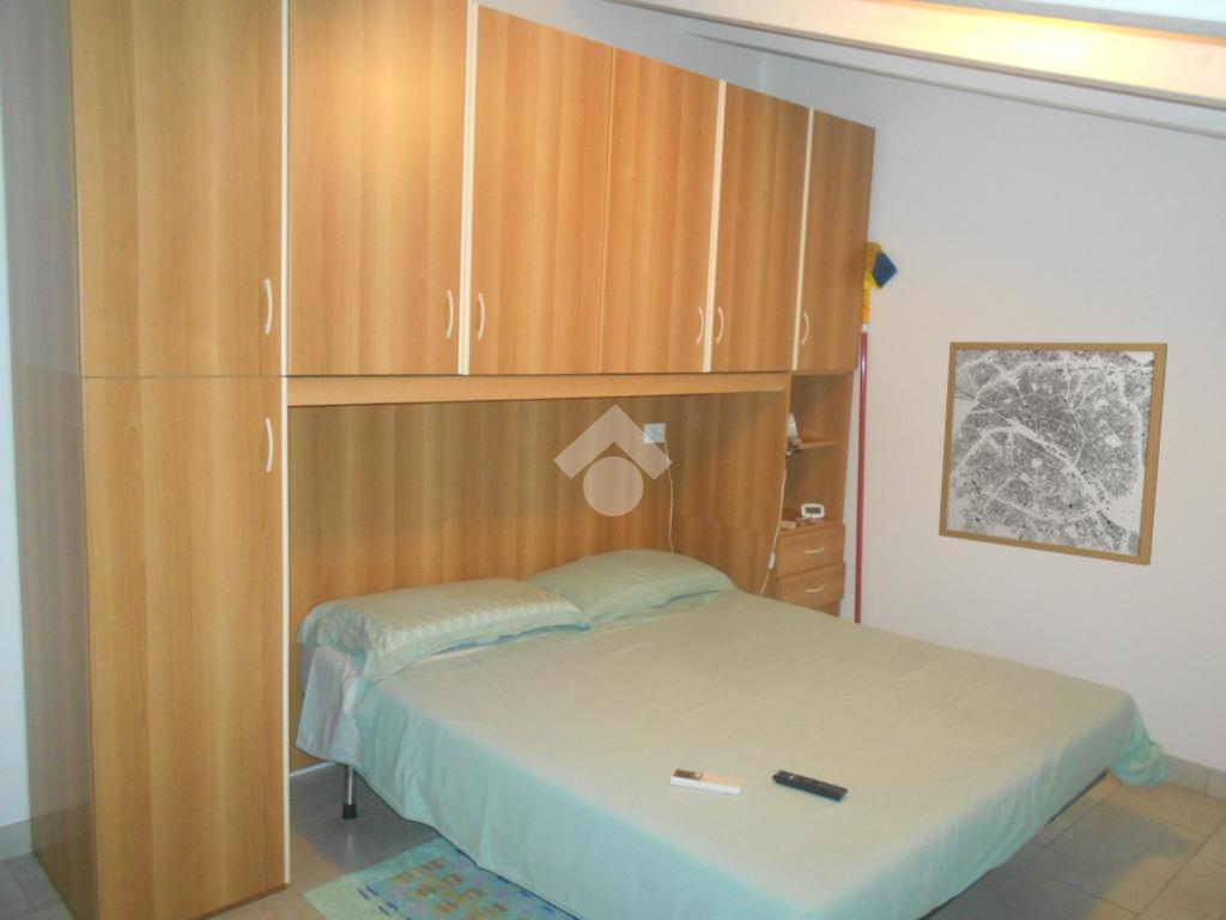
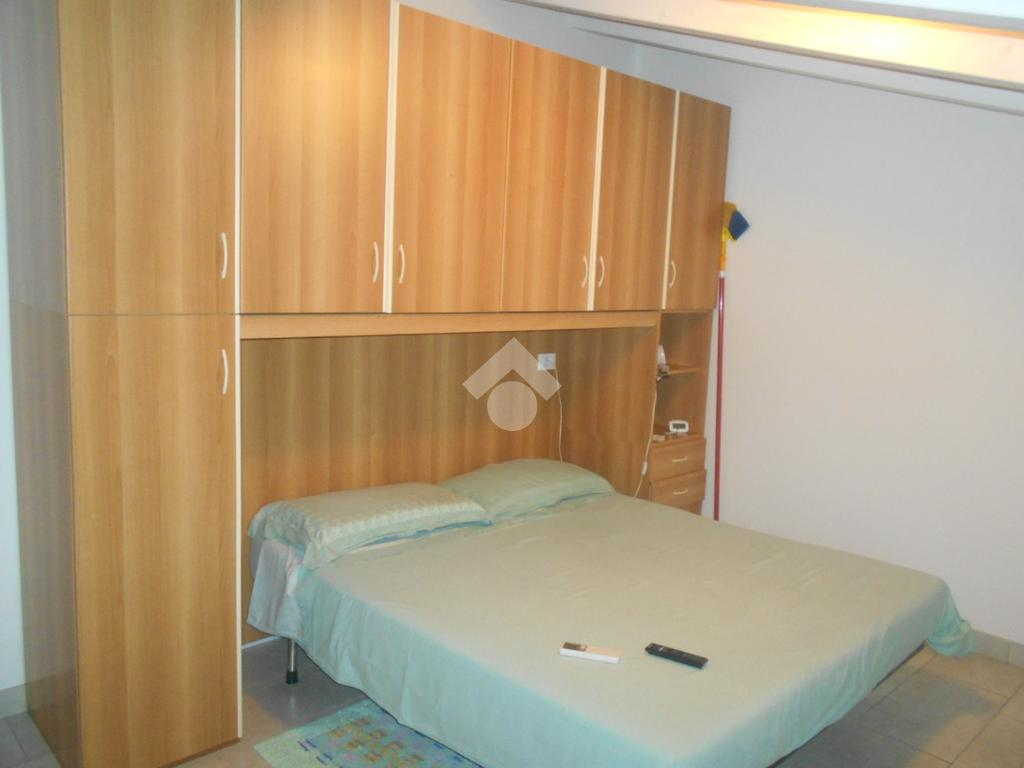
- wall art (1044, 447)
